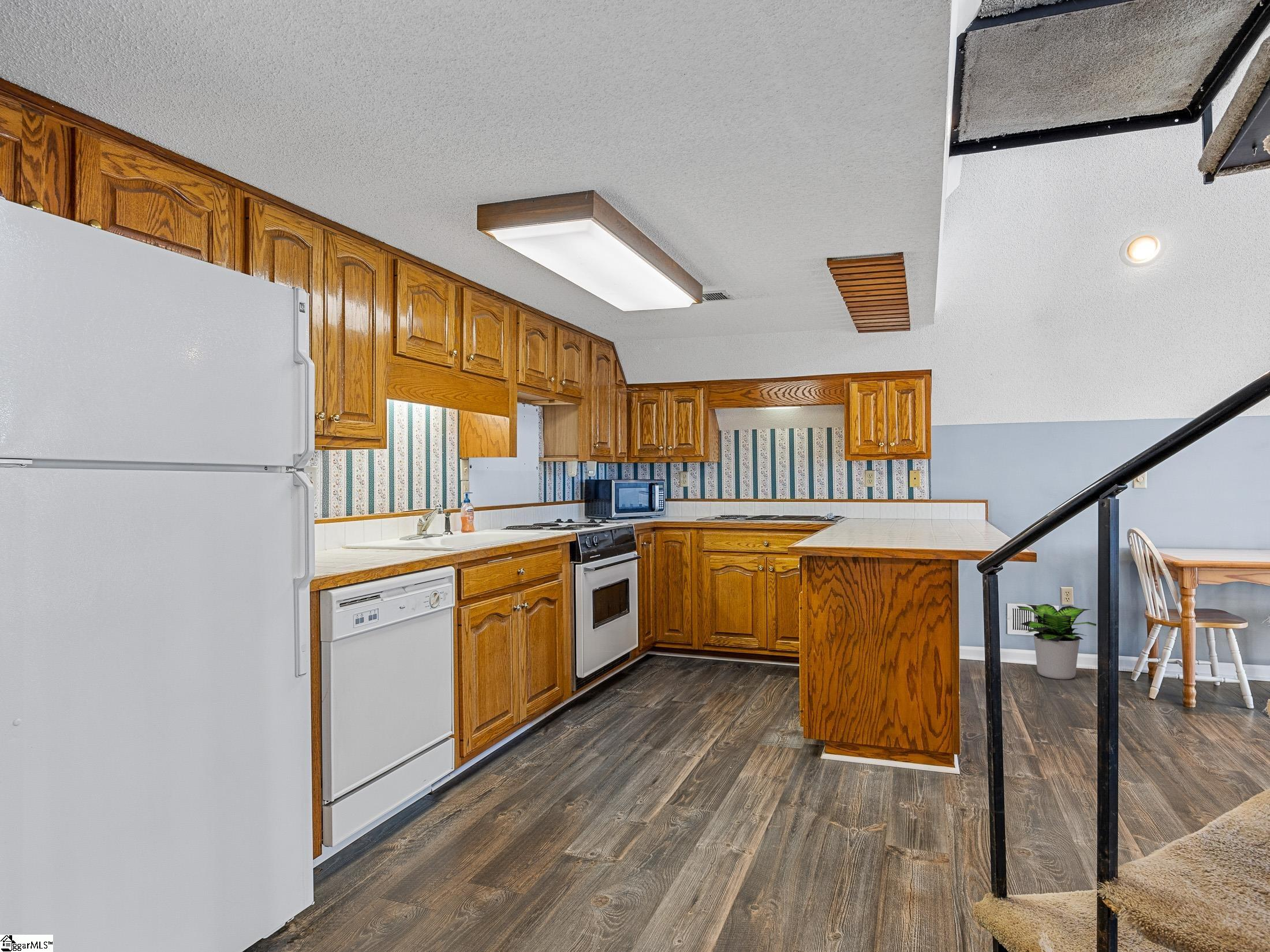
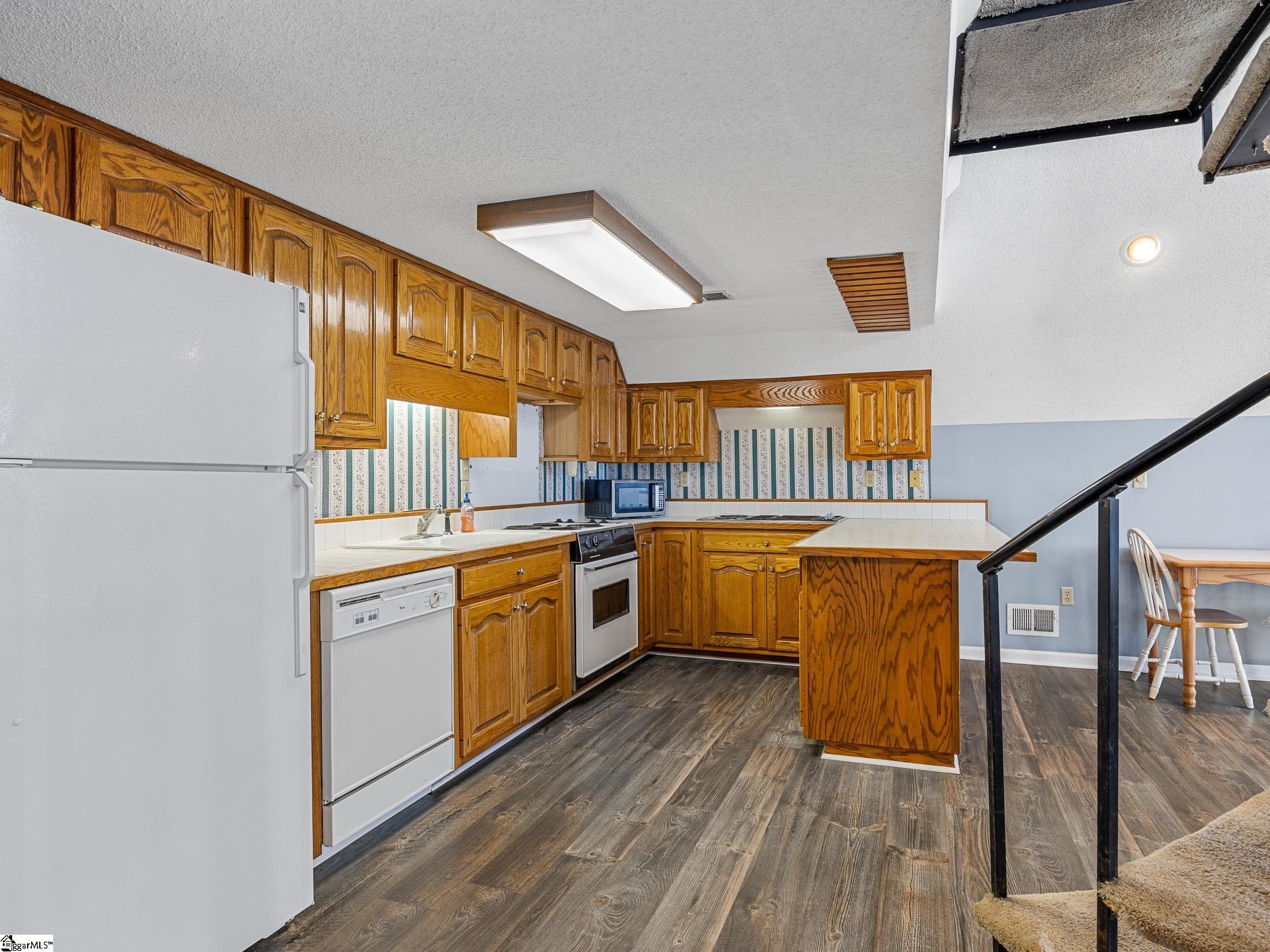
- potted plant (1059, 642)
